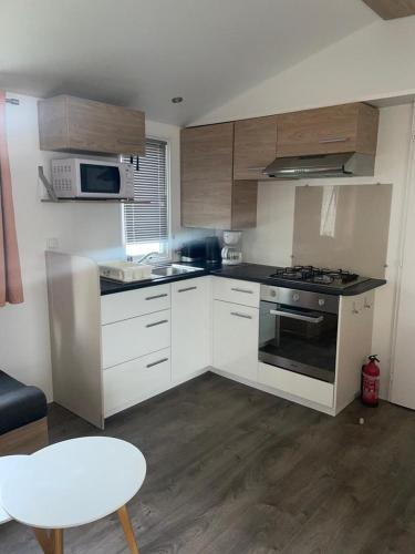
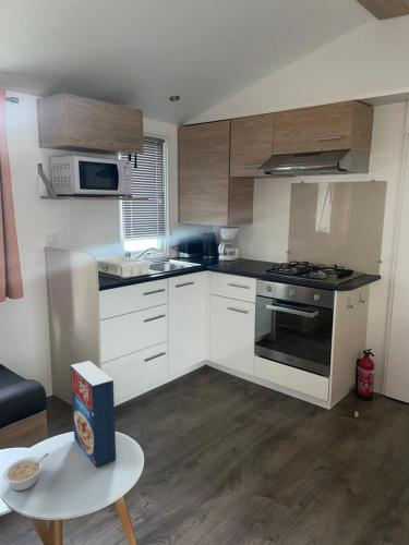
+ legume (24, 472)
+ cereal box (92, 411)
